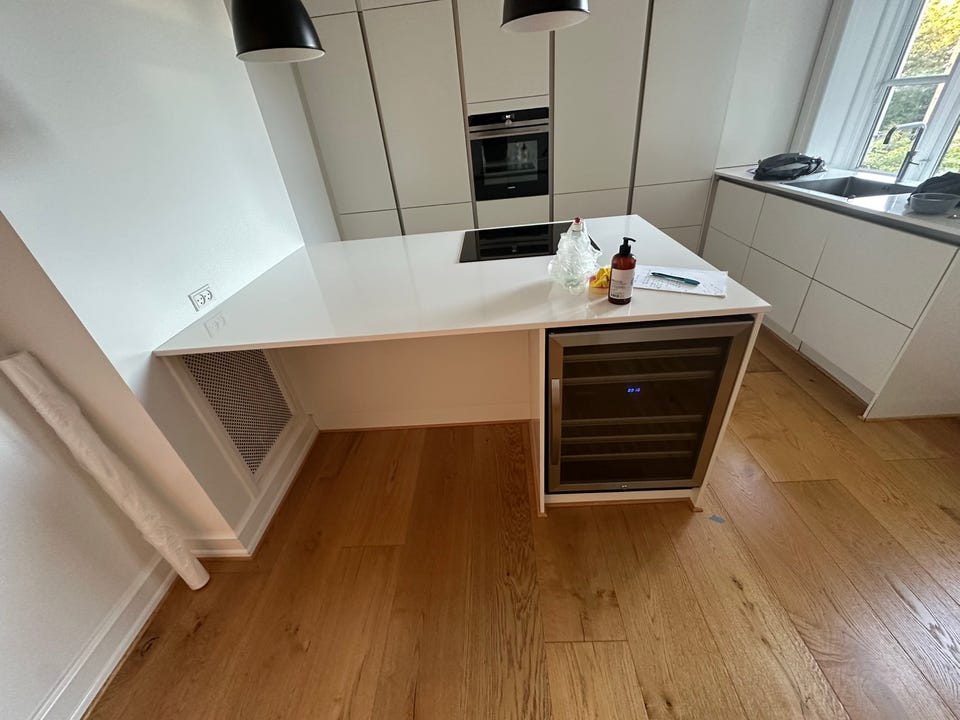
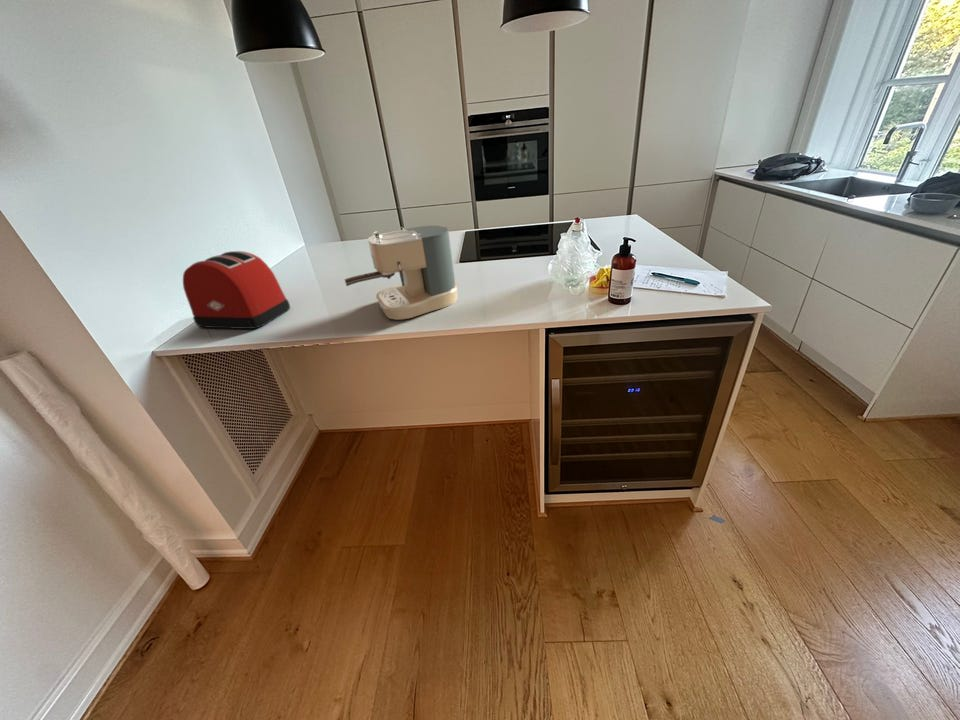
+ toaster (232, 287)
+ coffee maker (401, 269)
